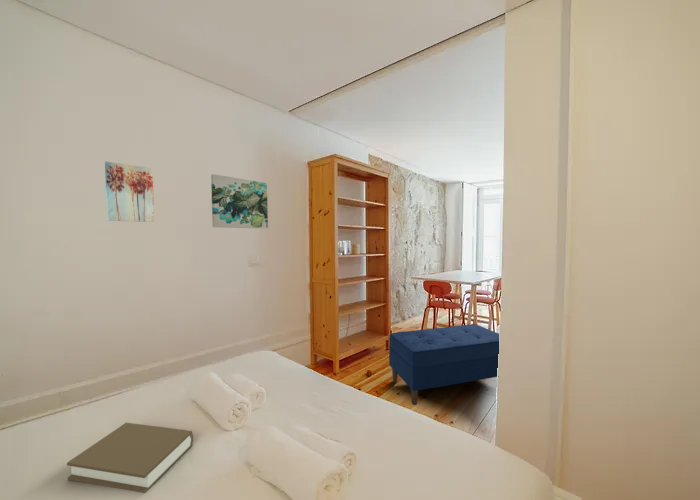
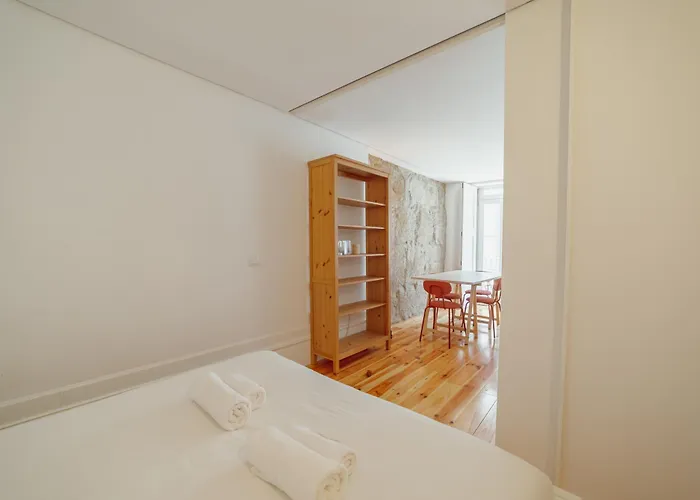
- wall art (241, 203)
- bench (448, 360)
- wall art (130, 193)
- book (135, 452)
